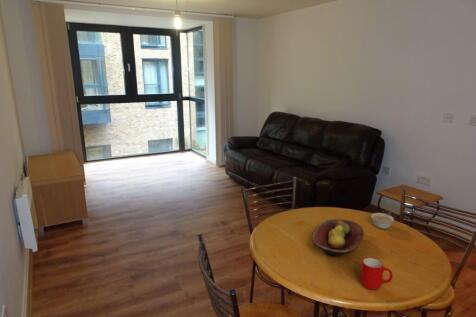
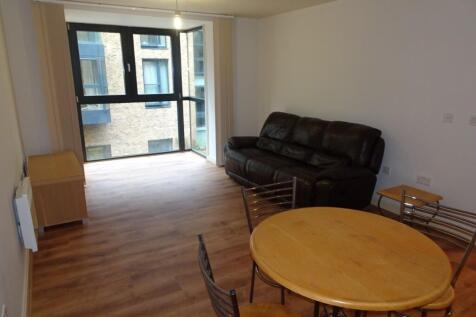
- cup (376, 274)
- fruit bowl (338, 234)
- legume (382, 220)
